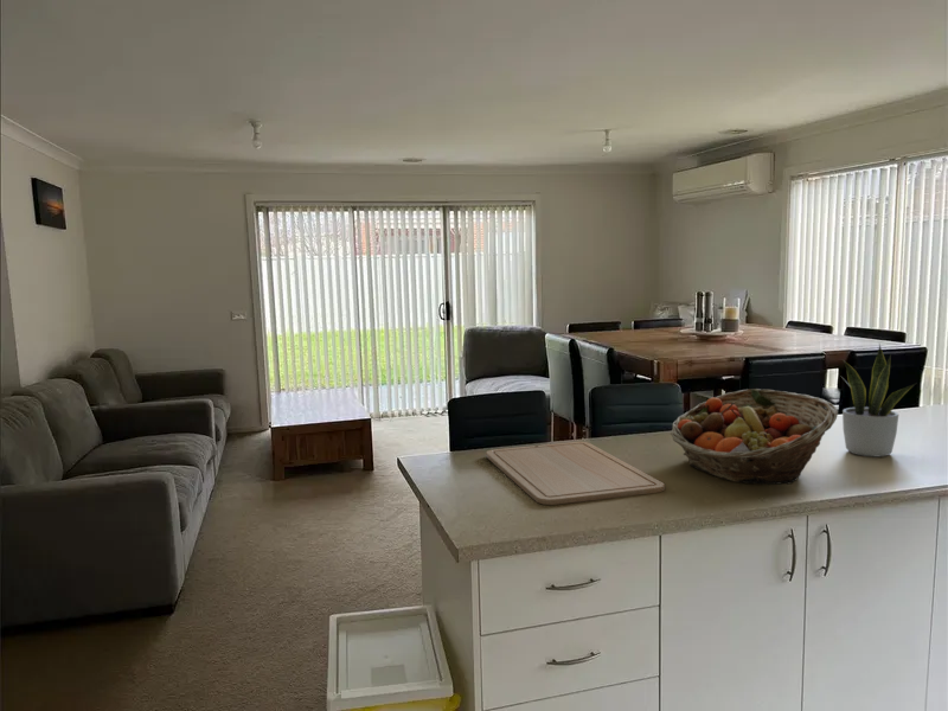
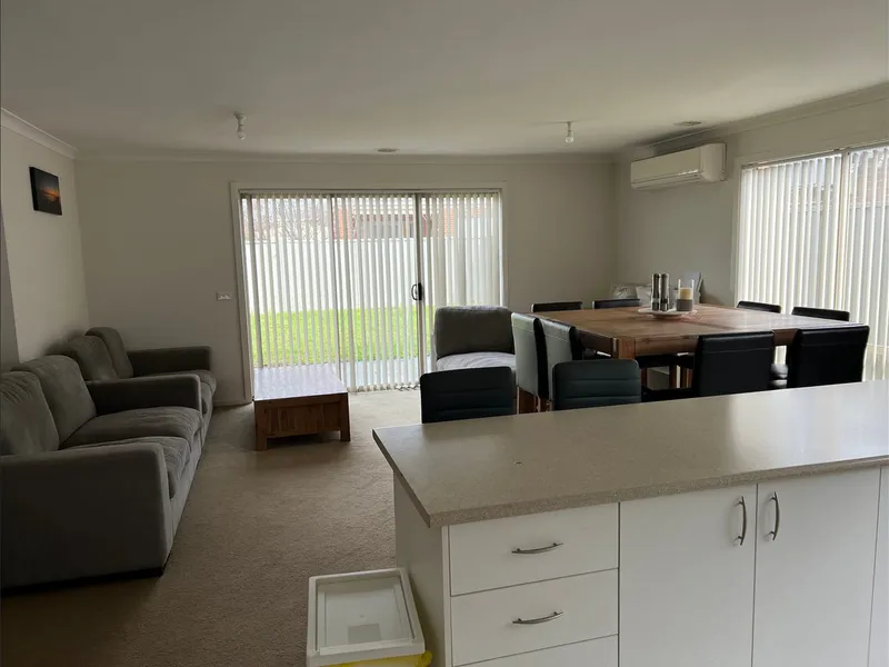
- chopping board (566, 468)
- potted plant (869, 397)
- fruit basket (749, 433)
